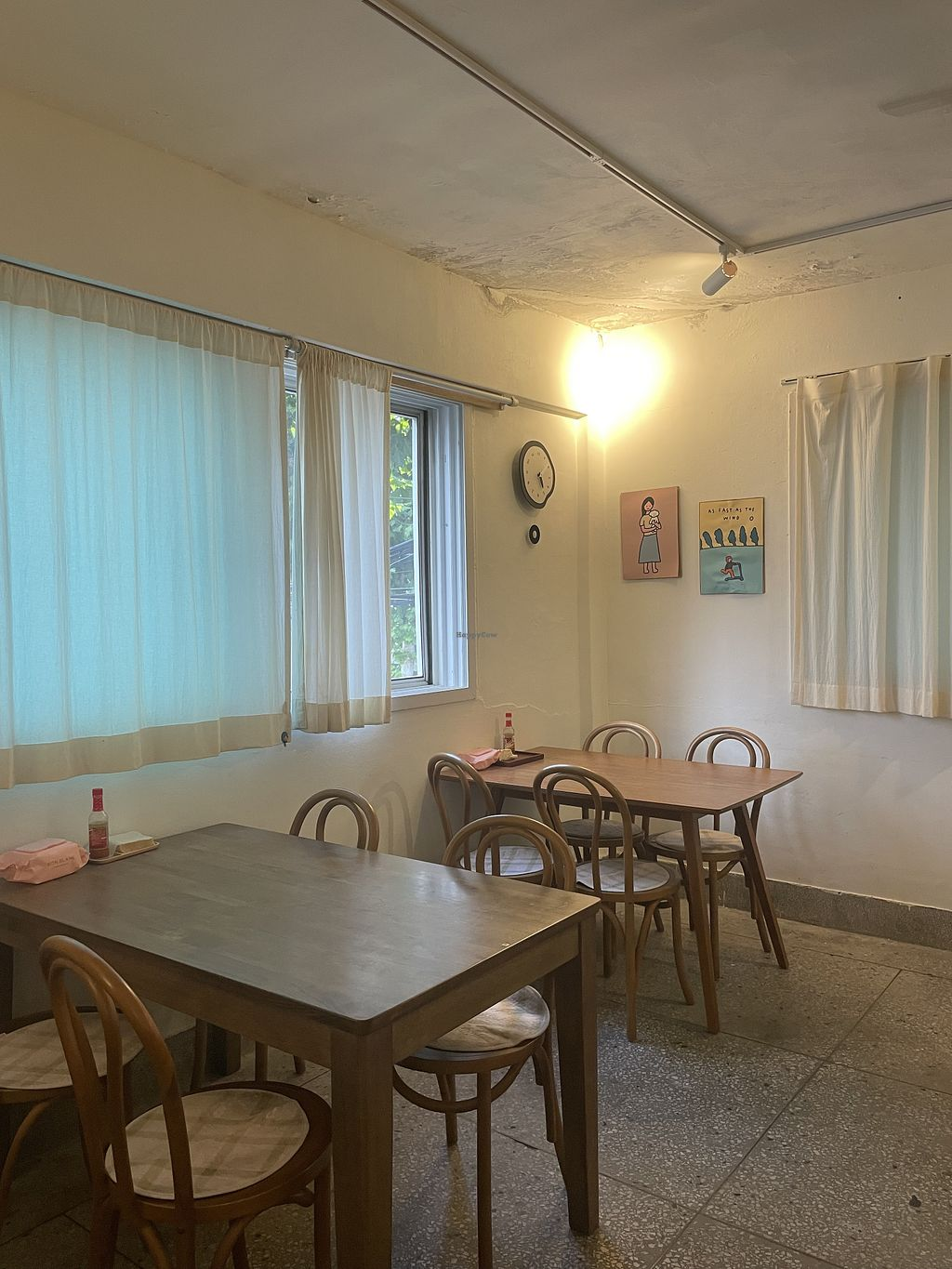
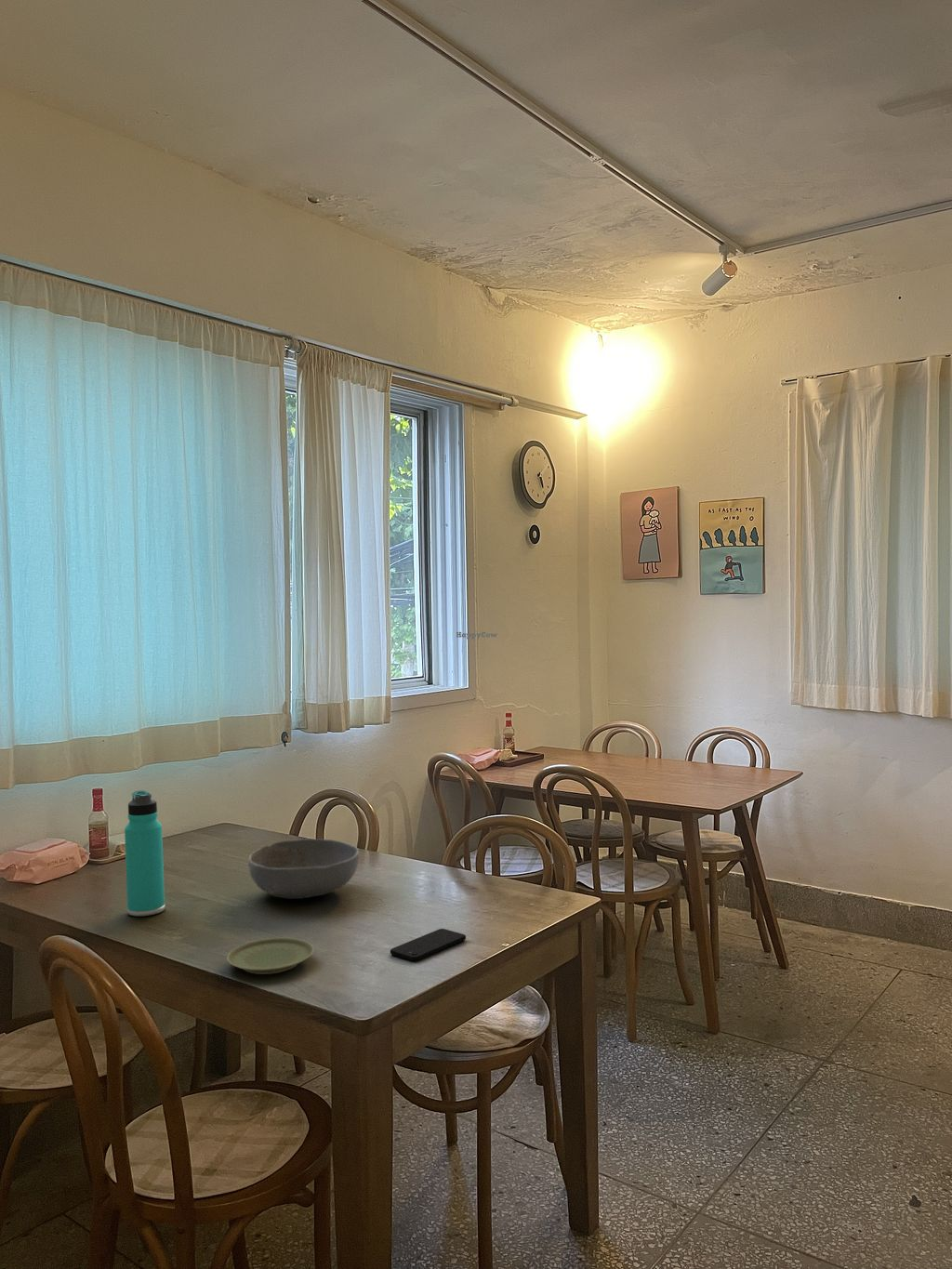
+ thermos bottle (144, 852)
+ smartphone (429, 944)
+ bowl (304, 872)
+ plate (271, 958)
